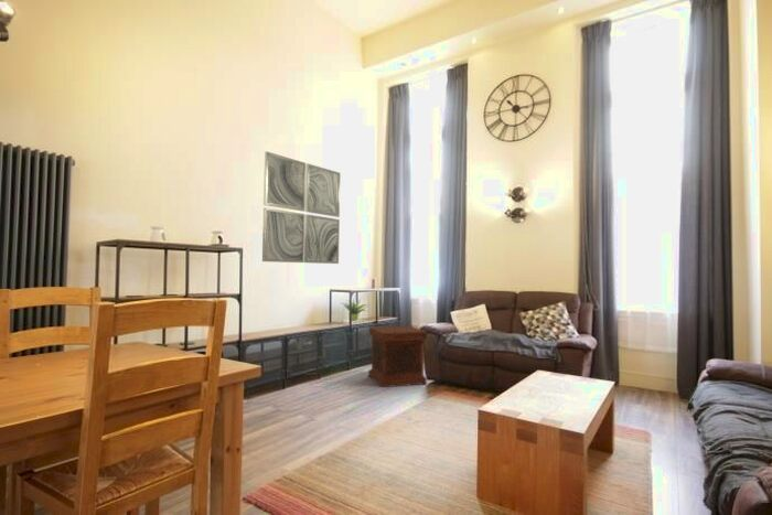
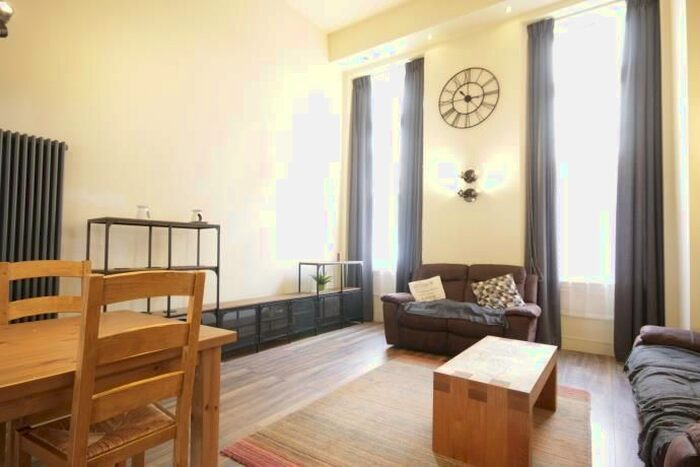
- side table (396, 354)
- wall art (305, 214)
